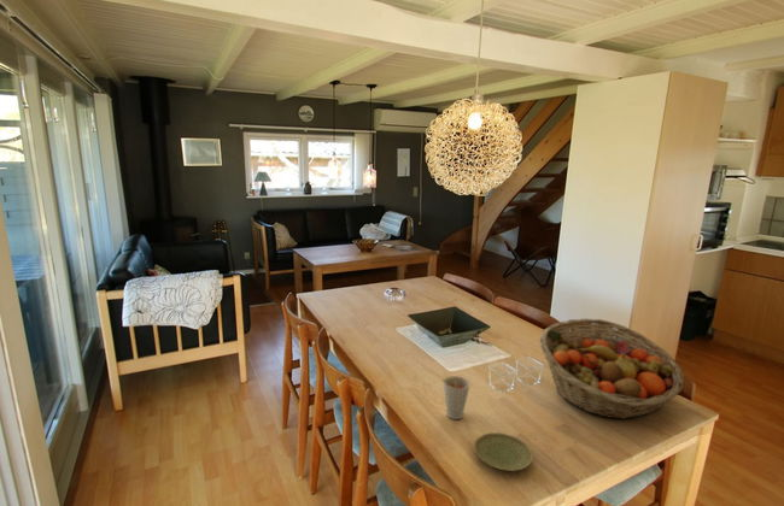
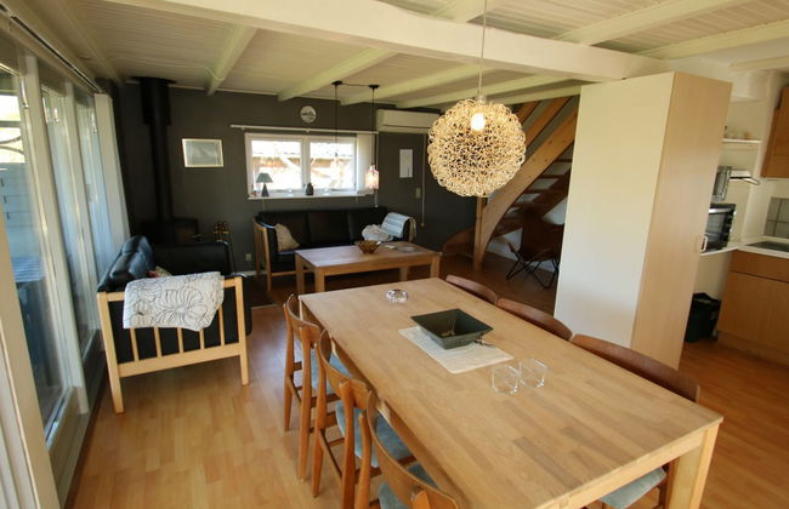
- cup (452, 394)
- plate (502, 453)
- fruit basket (607, 365)
